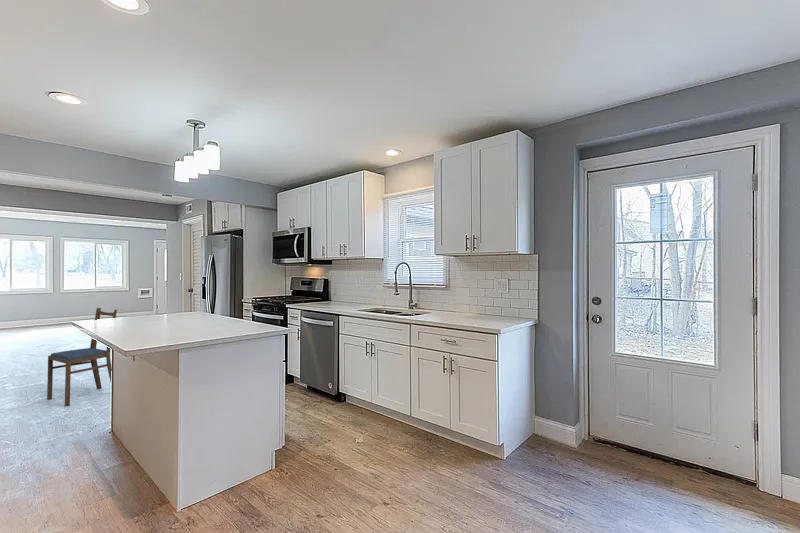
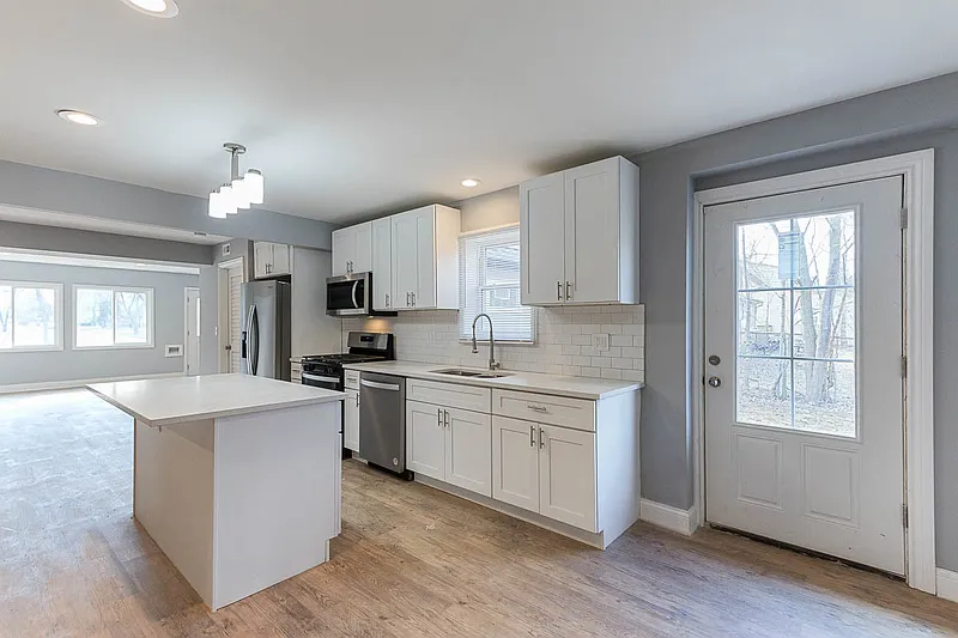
- dining chair (82, 353)
